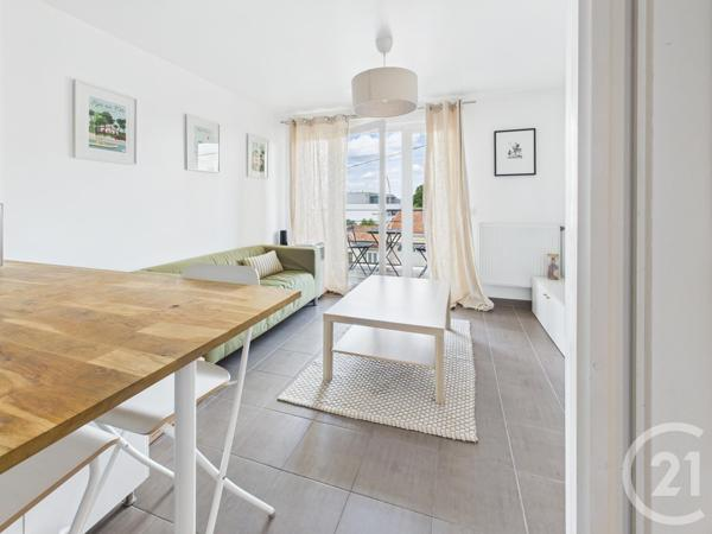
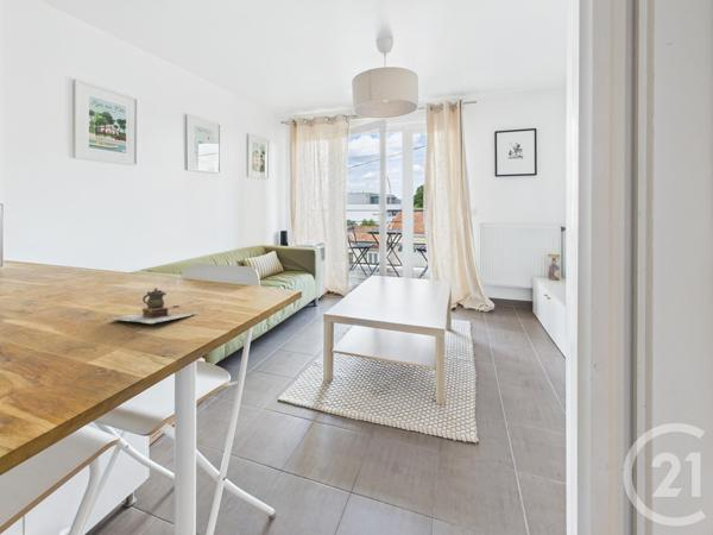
+ teapot (156, 302)
